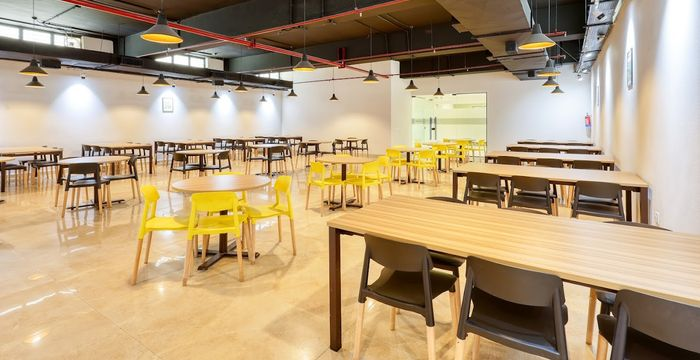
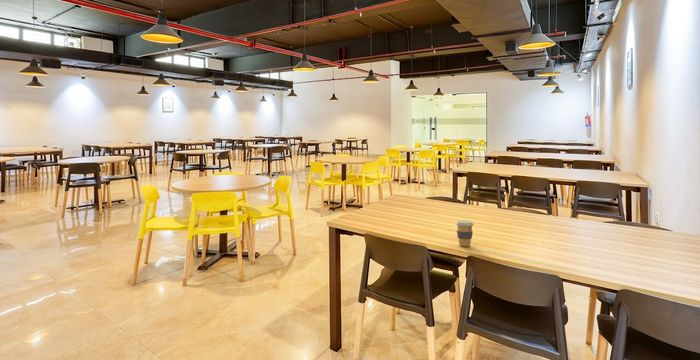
+ coffee cup (464, 233)
